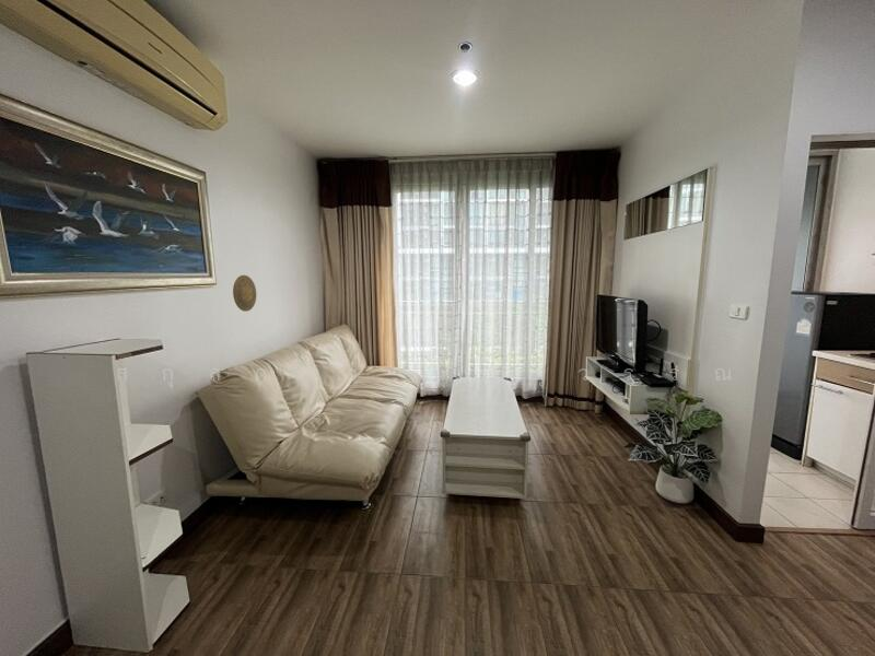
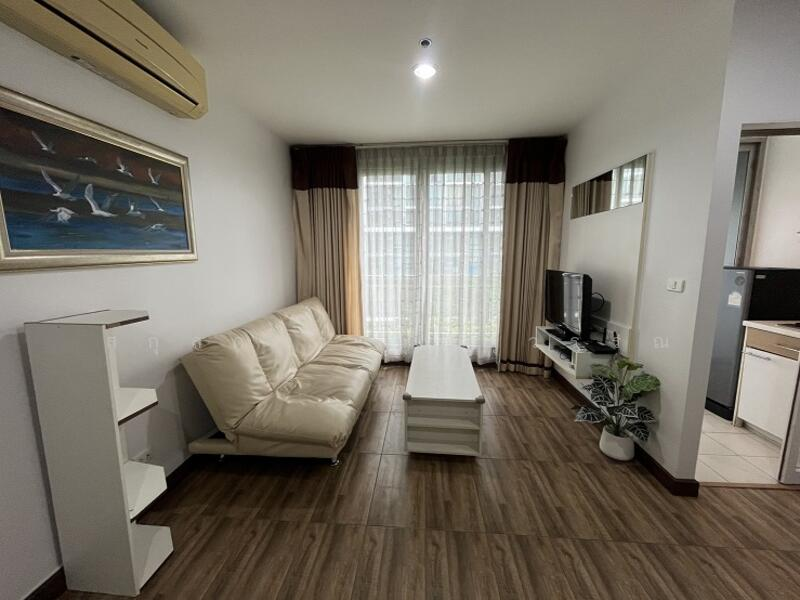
- decorative plate (246, 293)
